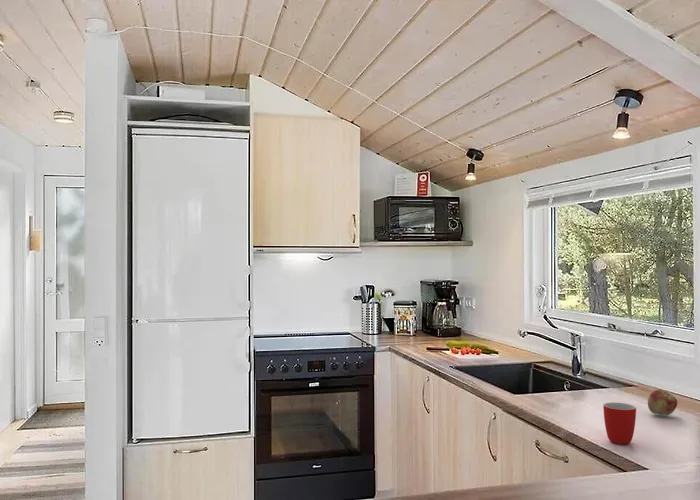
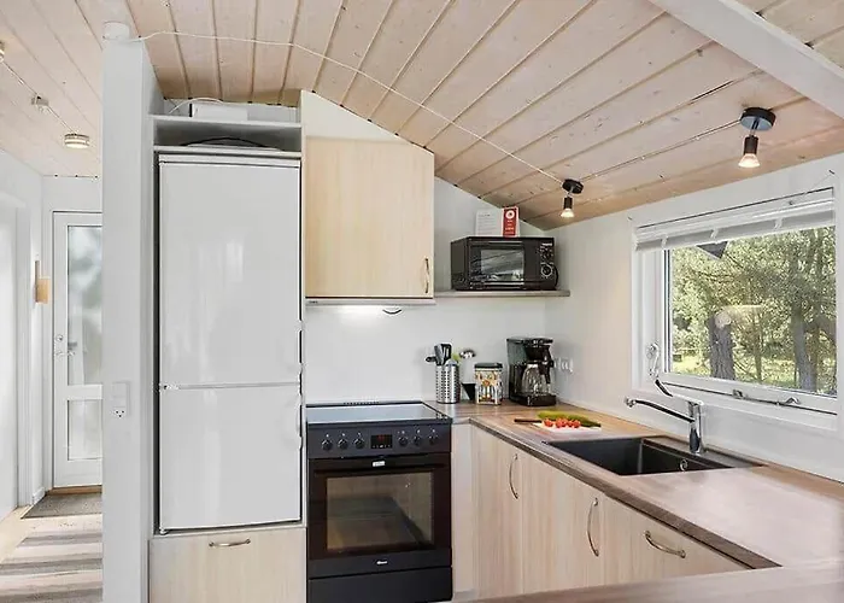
- mug (618, 421)
- fruit (662, 402)
